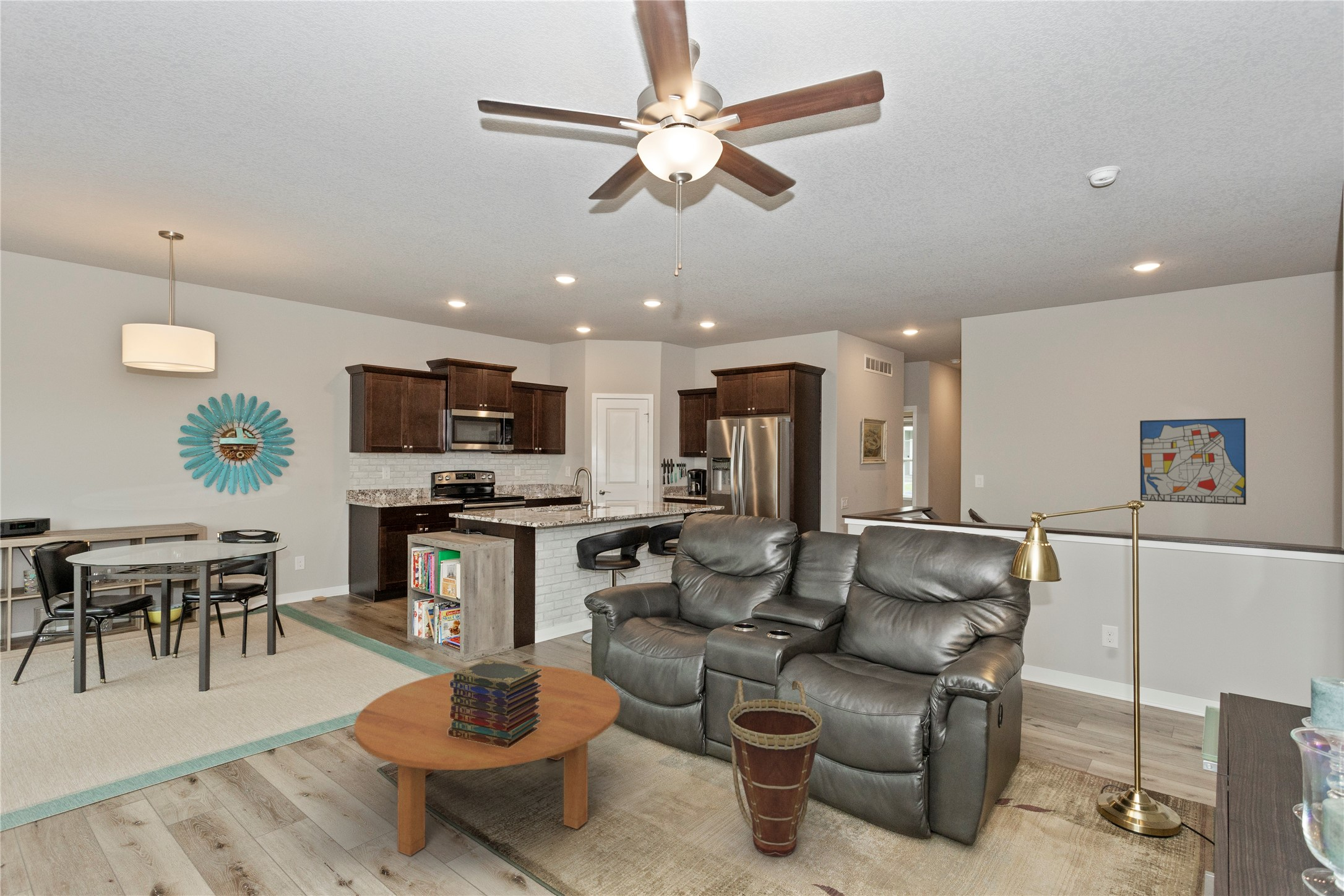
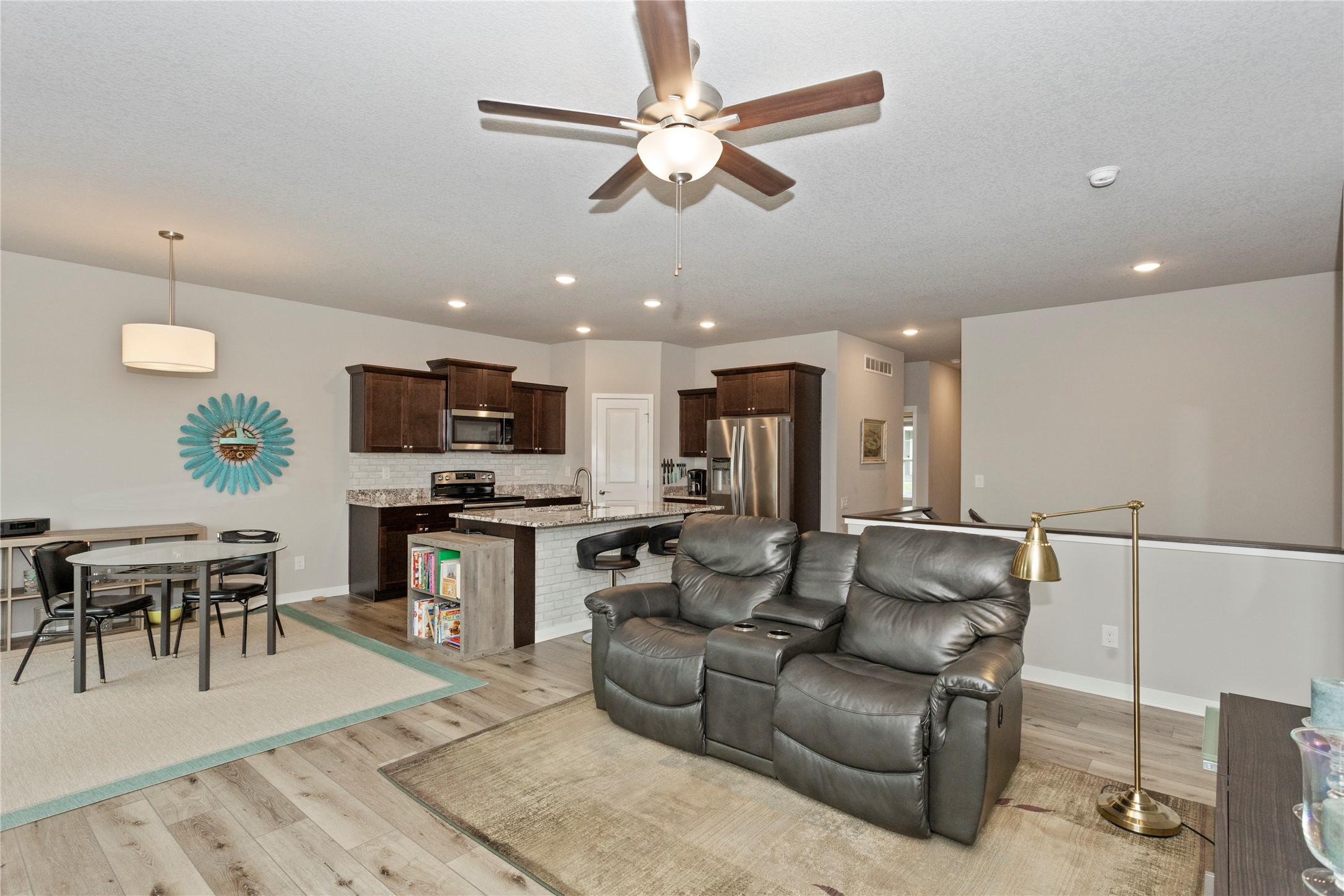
- book stack (496, 700)
- wall art (1191, 461)
- coffee table (493, 751)
- basket (771, 760)
